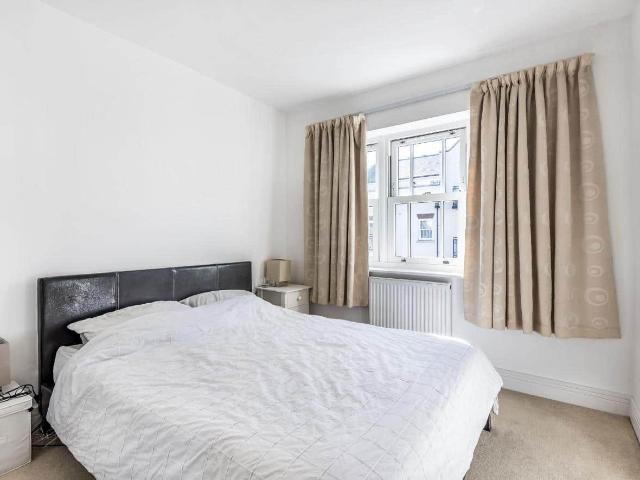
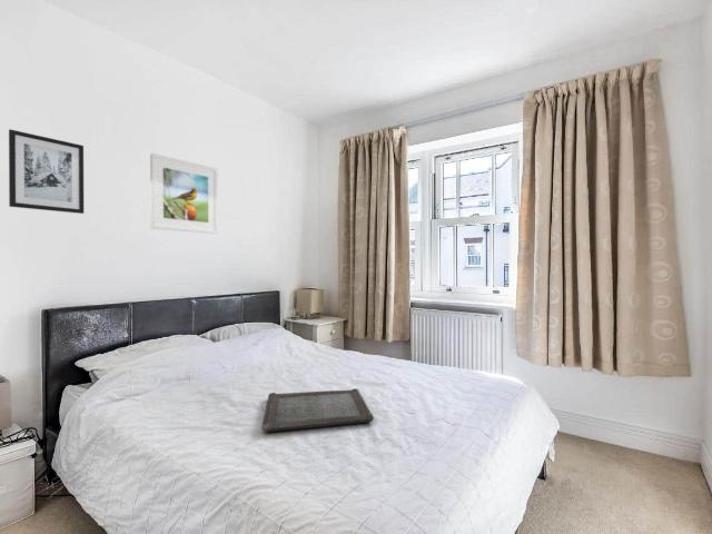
+ wall art (48, 174)
+ serving tray (316, 407)
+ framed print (186, 196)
